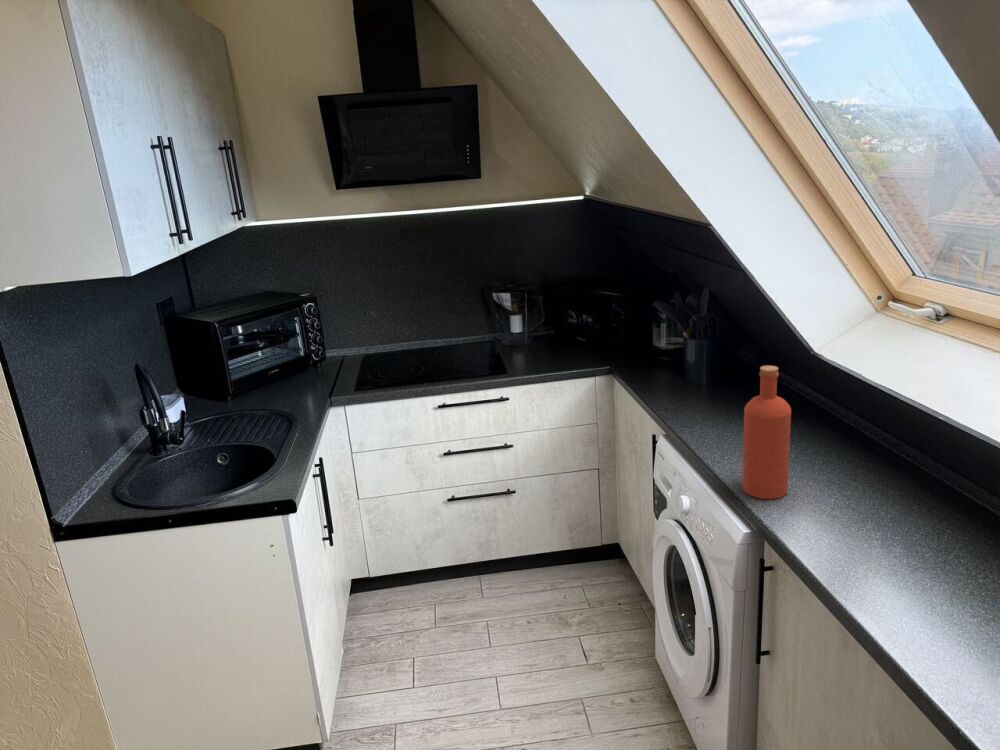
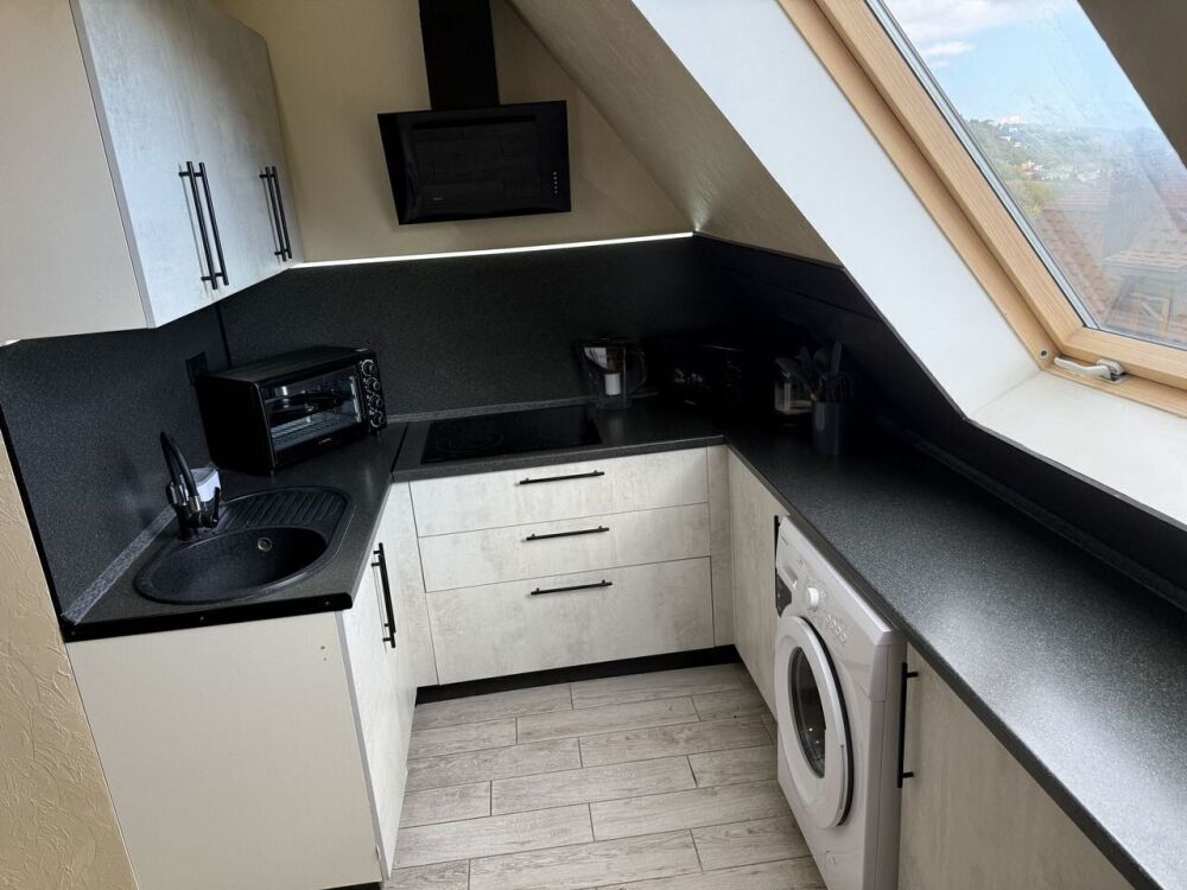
- bottle (766, 430)
